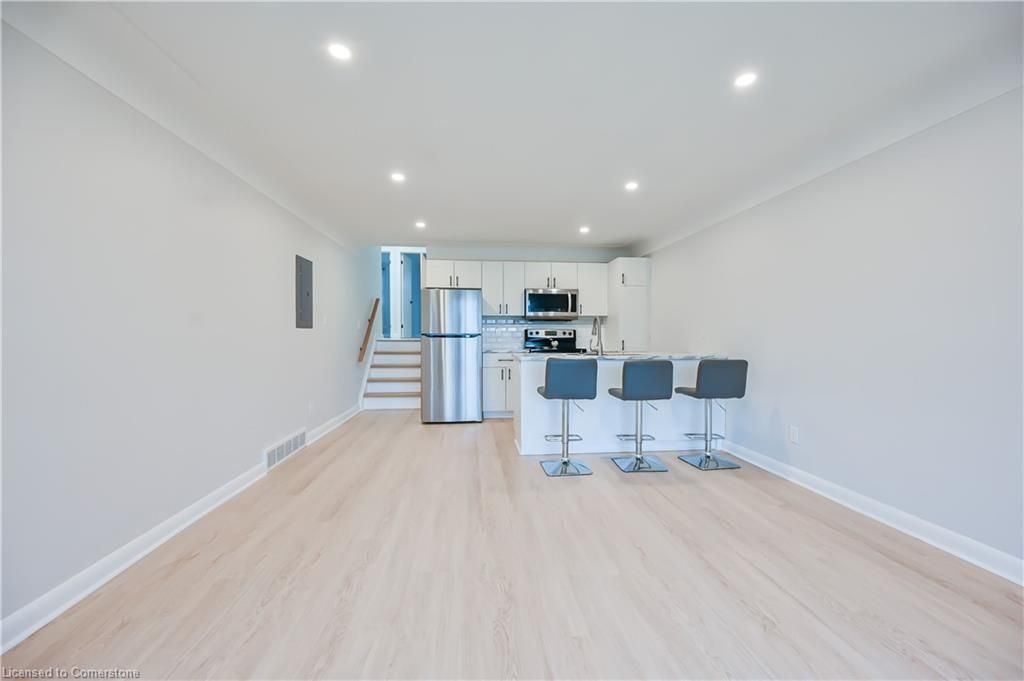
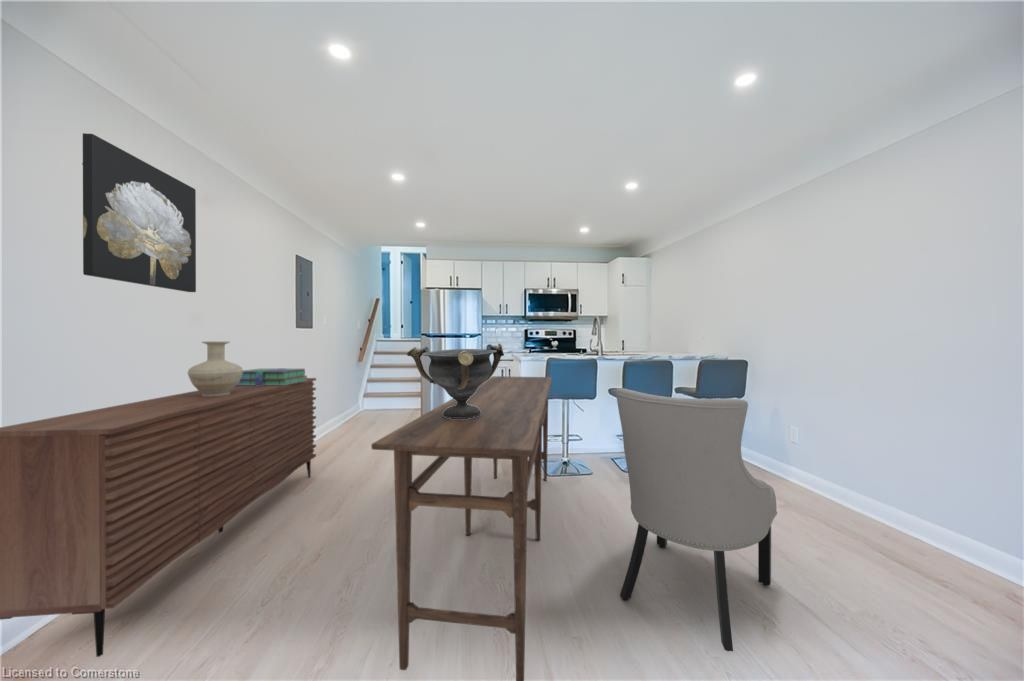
+ wall art (147, 225)
+ sideboard (215, 463)
+ stack of books (271, 376)
+ chair (692, 488)
+ dining table (496, 466)
+ decorative bowl (469, 377)
+ vase (216, 367)
